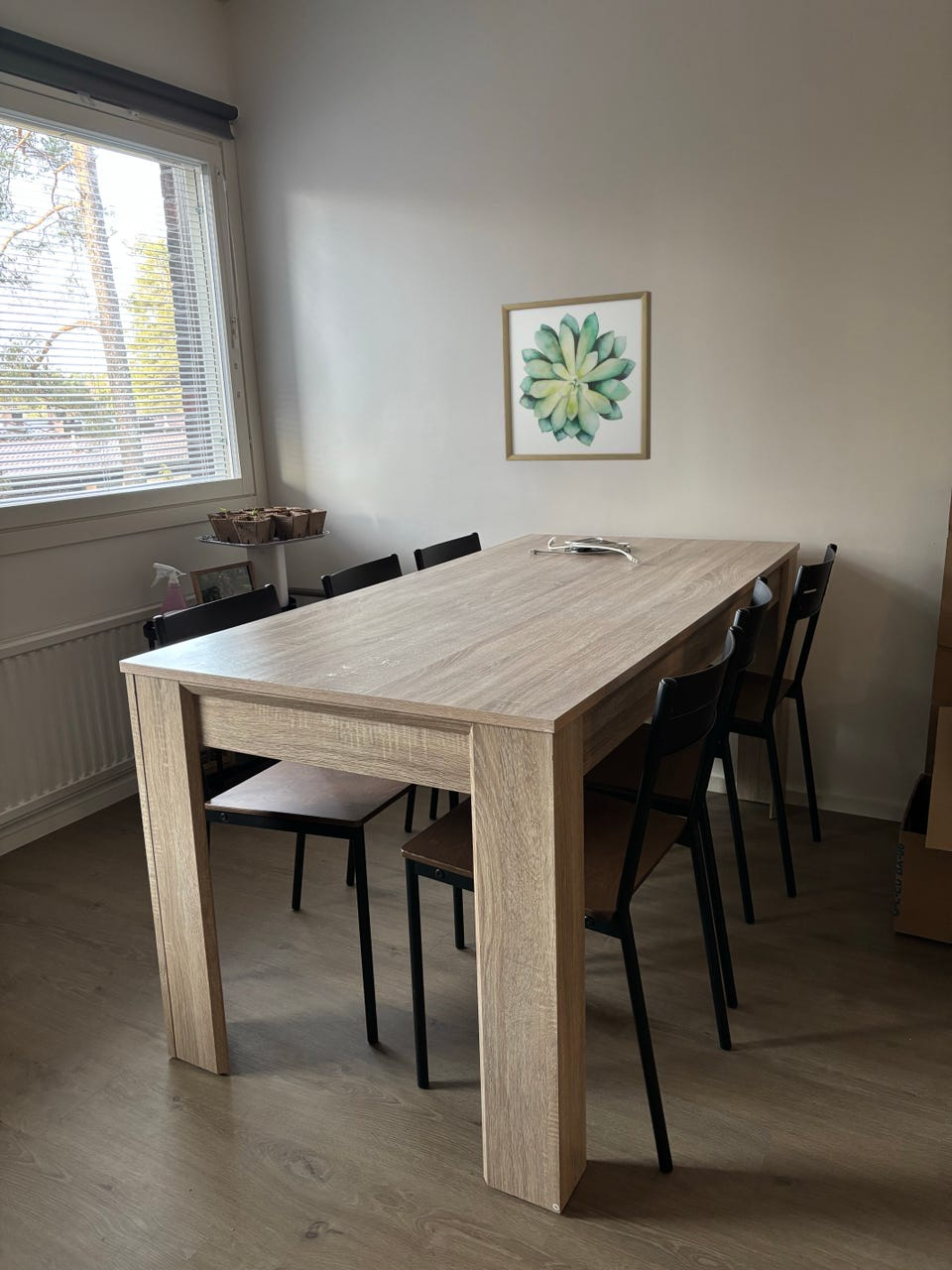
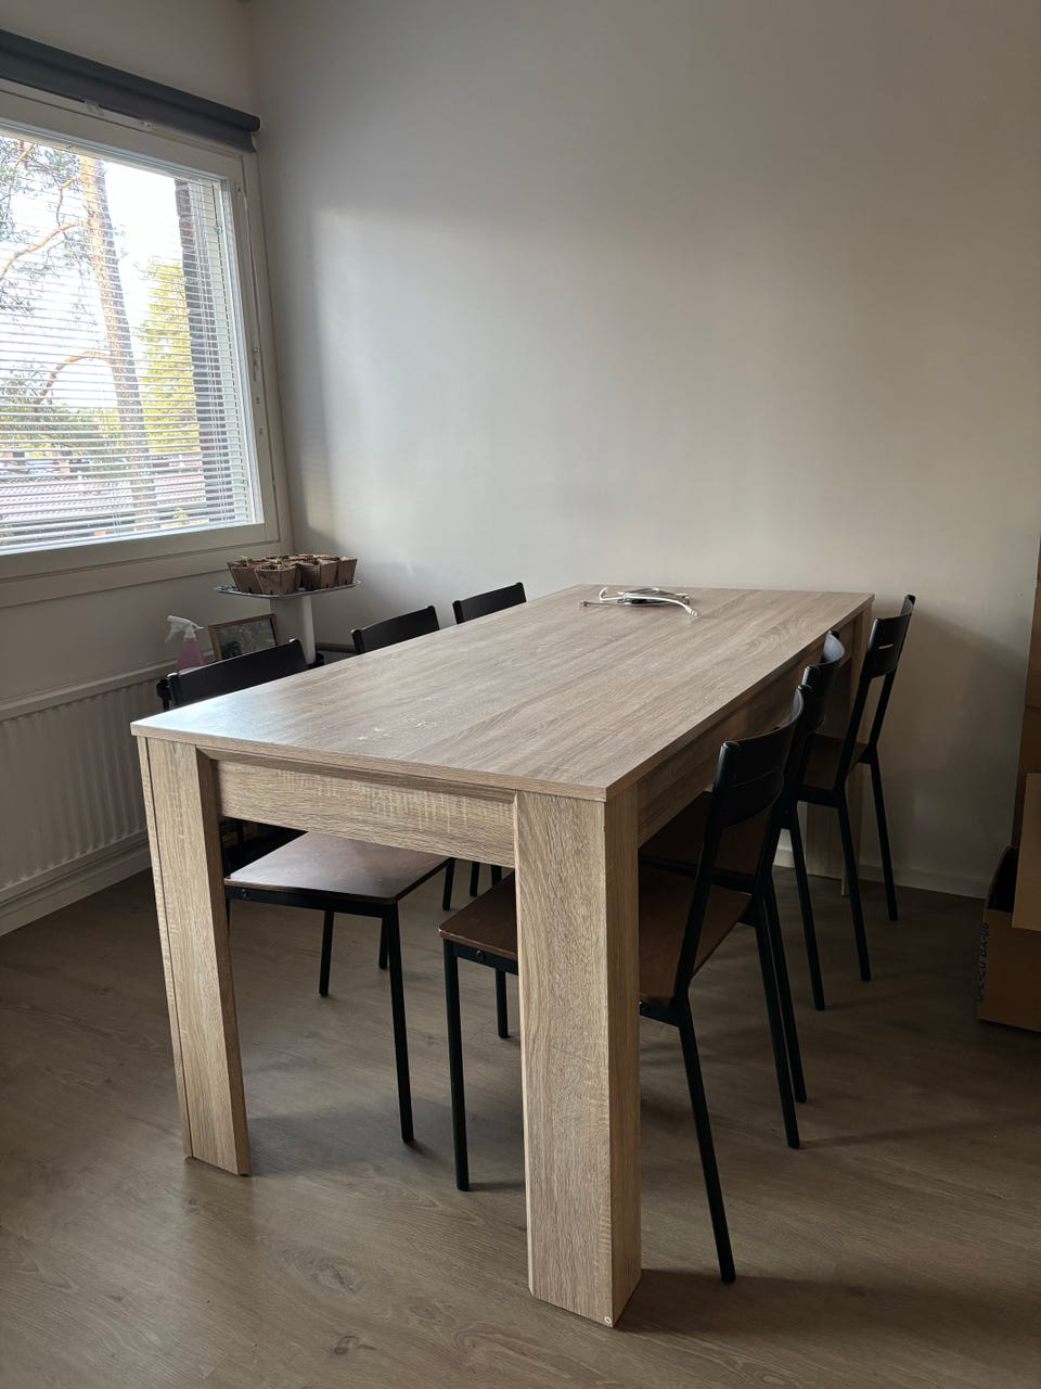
- wall art (574, 380)
